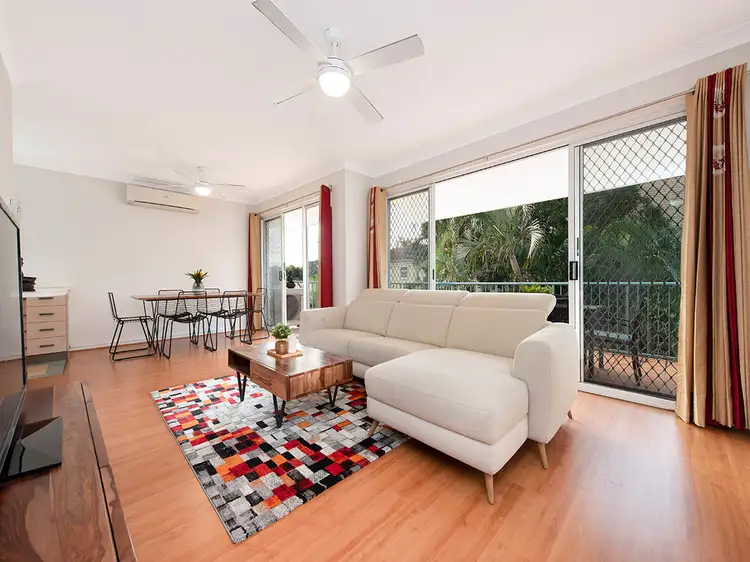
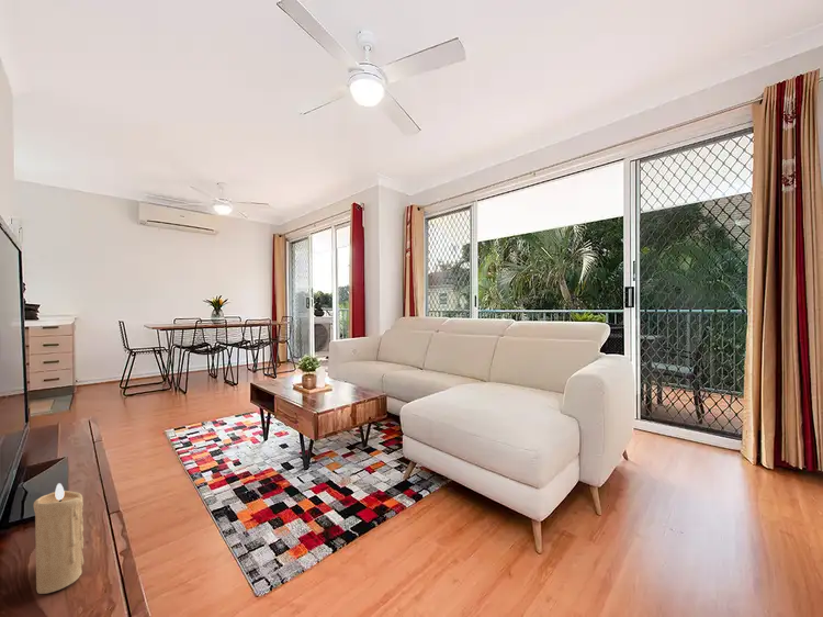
+ candle (59, 525)
